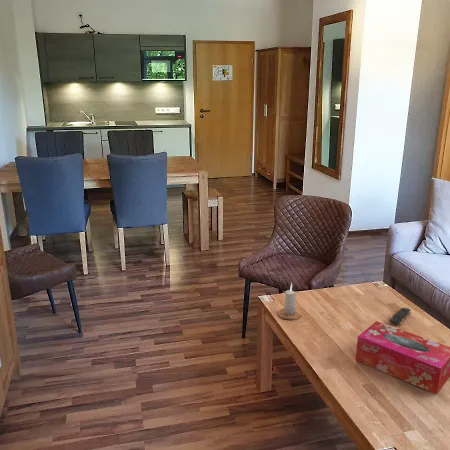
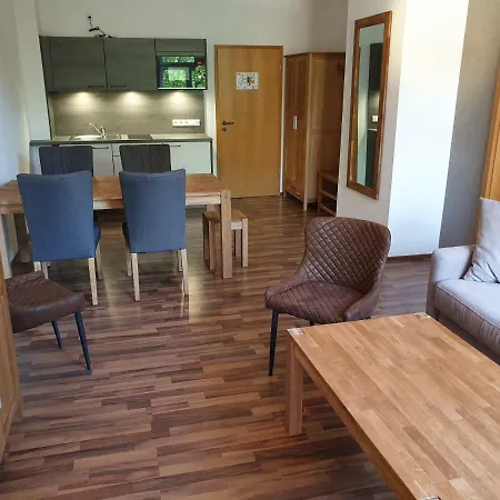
- remote control (400, 314)
- candle (290, 298)
- tissue box (404, 354)
